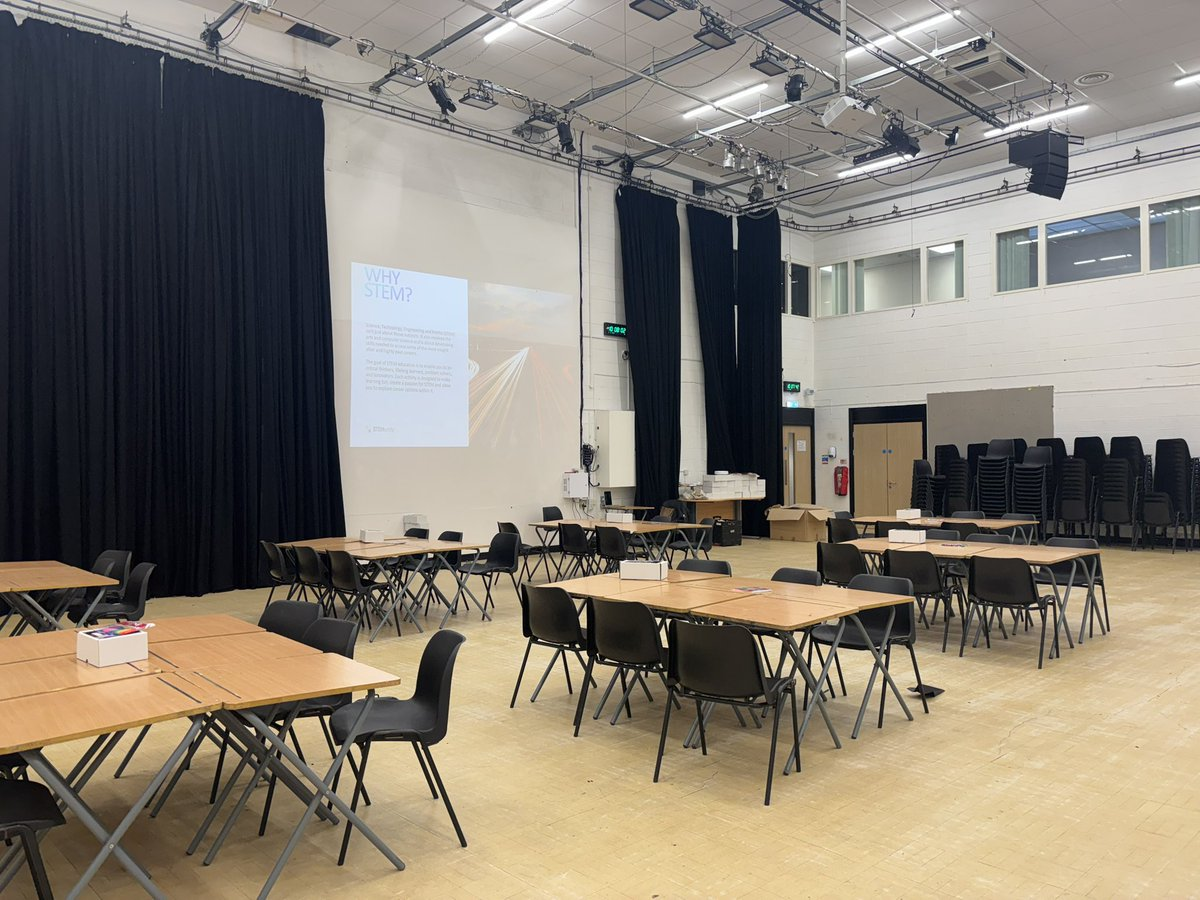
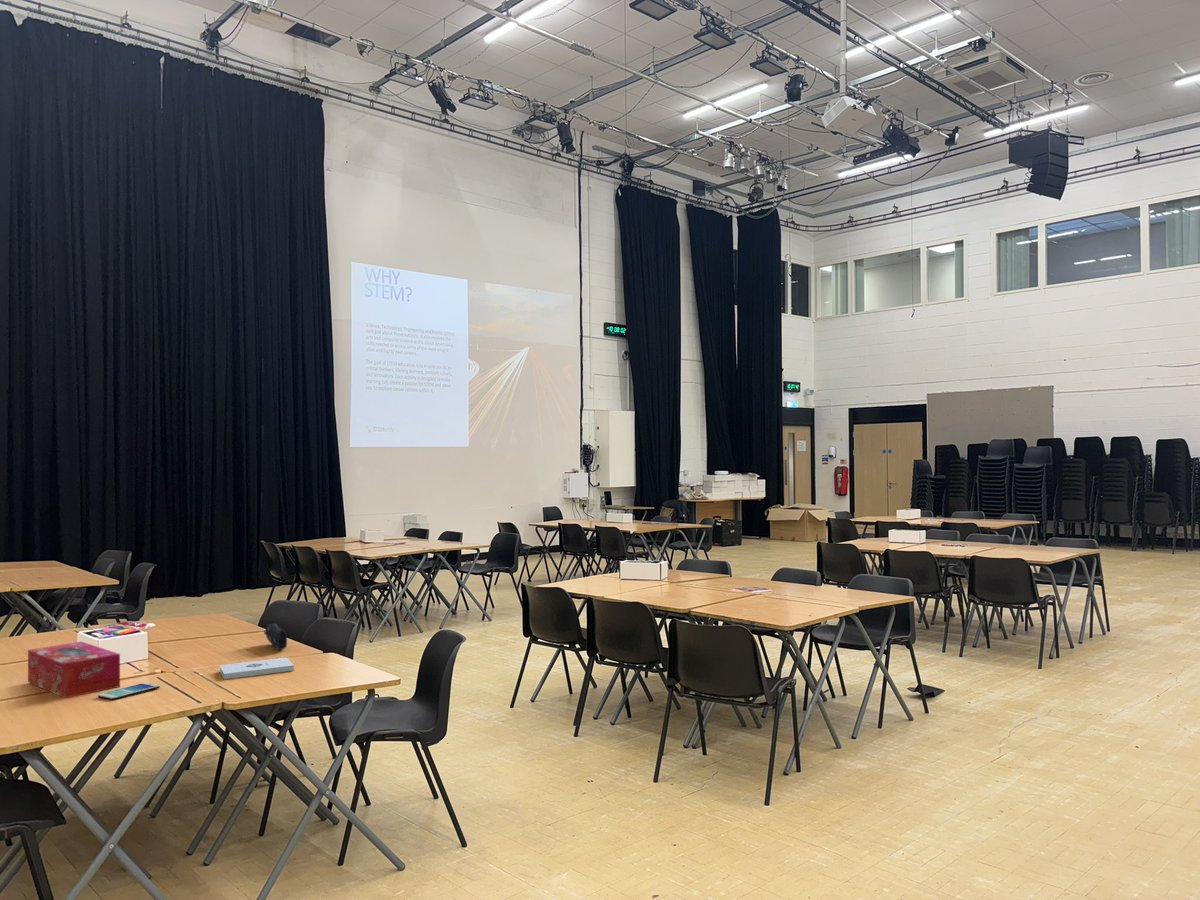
+ smartphone (129, 691)
+ notepad (256, 667)
+ tissue box (73, 668)
+ pencil case (276, 636)
